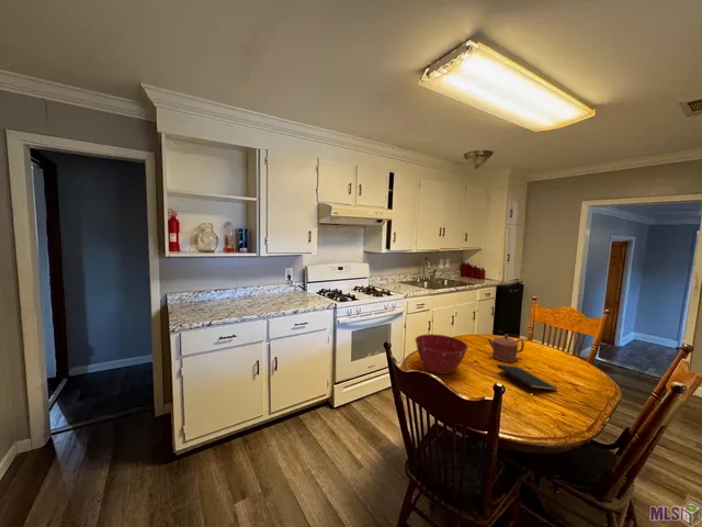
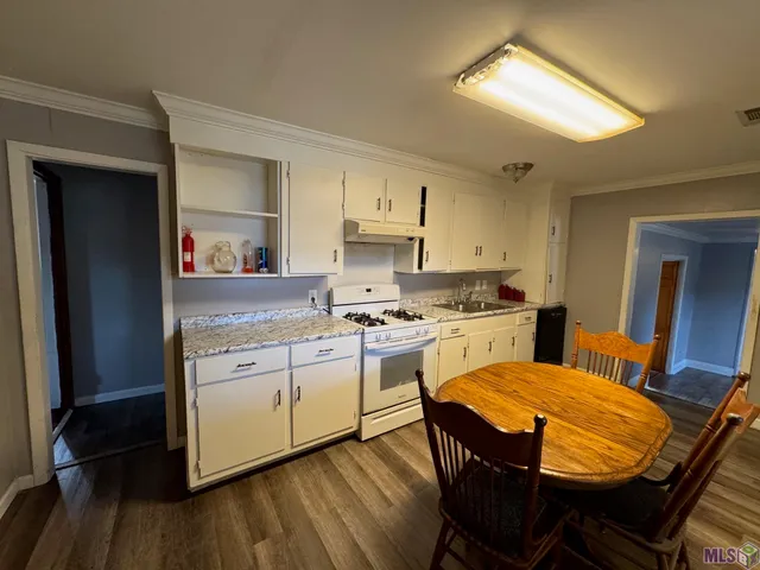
- teapot (505, 346)
- mixing bowl (440, 355)
- notepad (524, 377)
